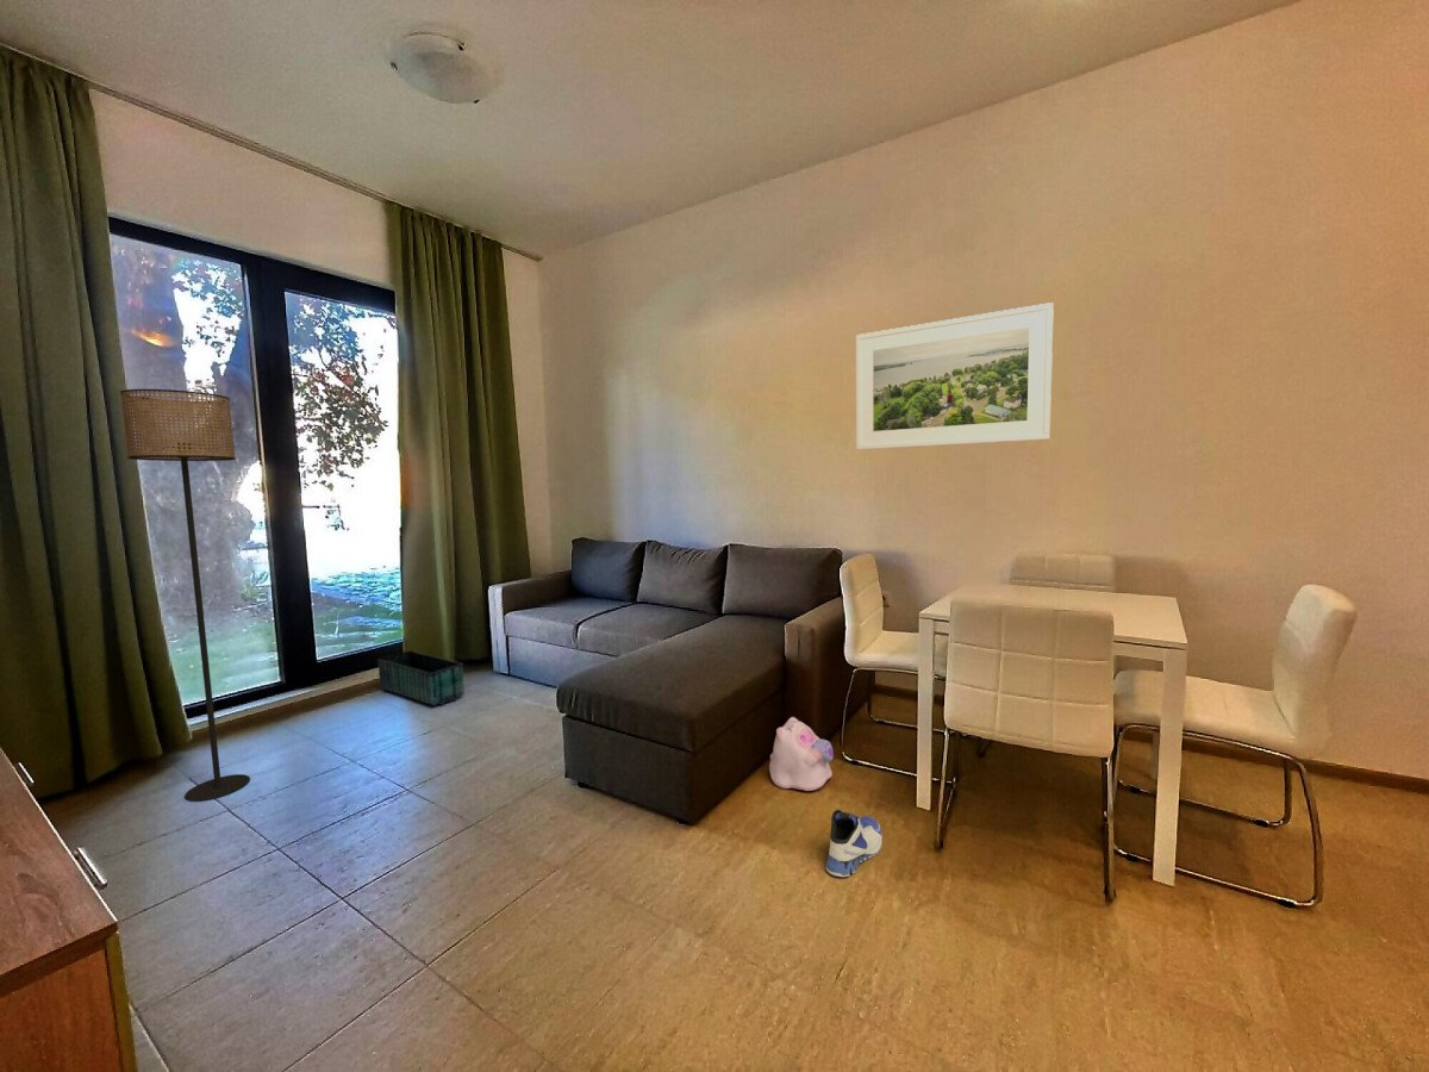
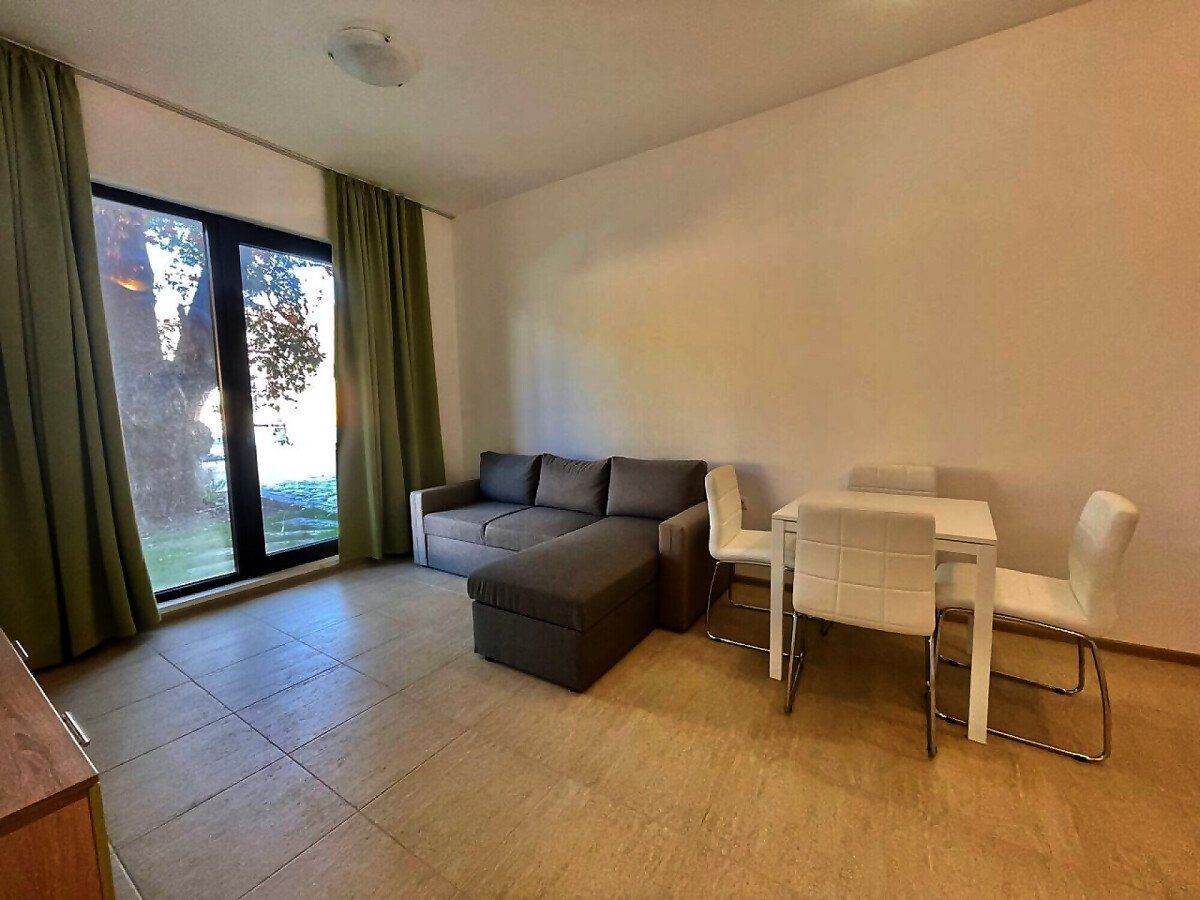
- floor lamp (198, 598)
- sneaker (855, 831)
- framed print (946, 382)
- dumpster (422, 678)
- plush toy (801, 750)
